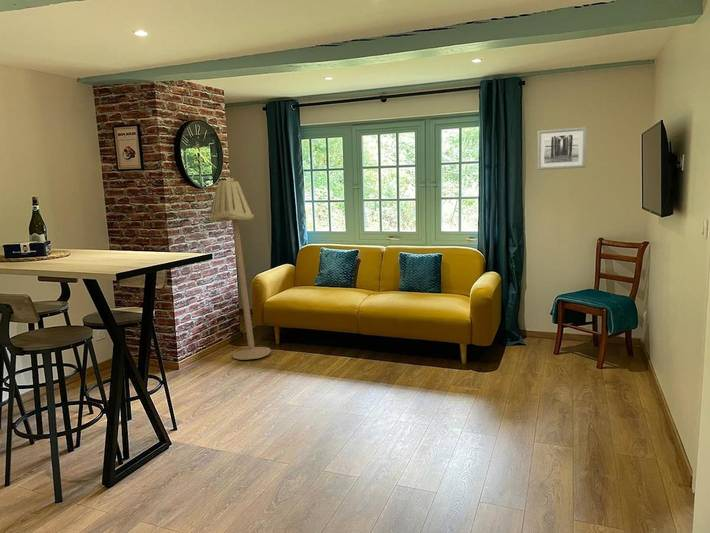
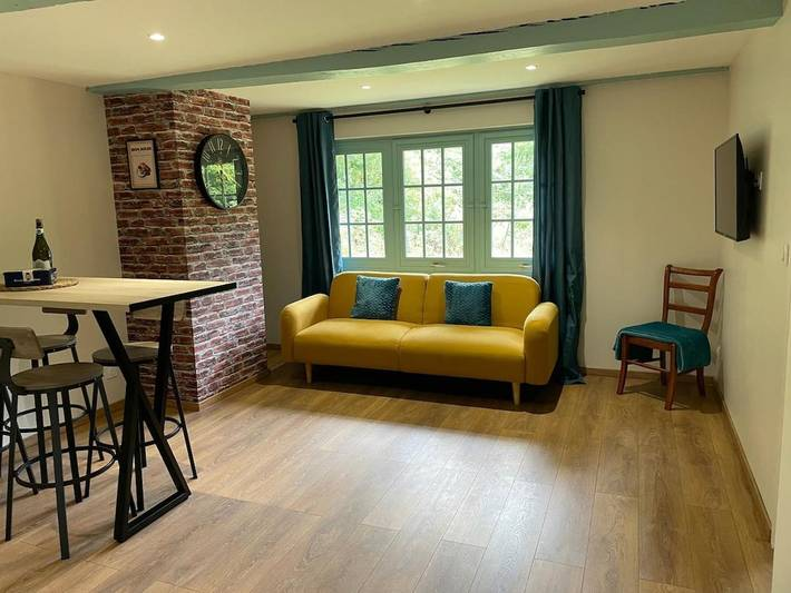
- floor lamp (238, 267)
- wall art (561, 149)
